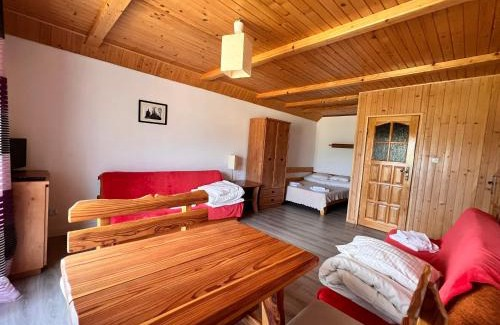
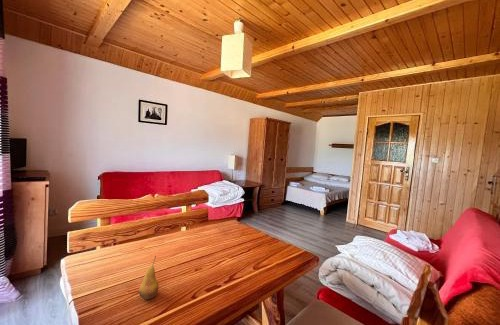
+ fruit (149, 278)
